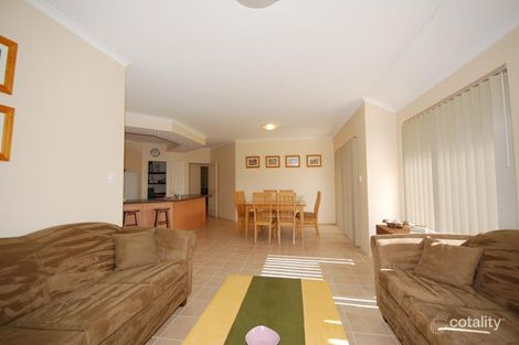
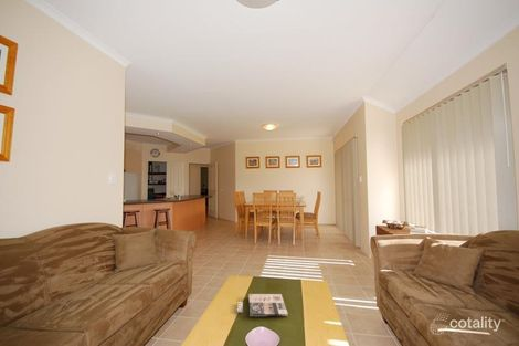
+ magazine (261, 304)
